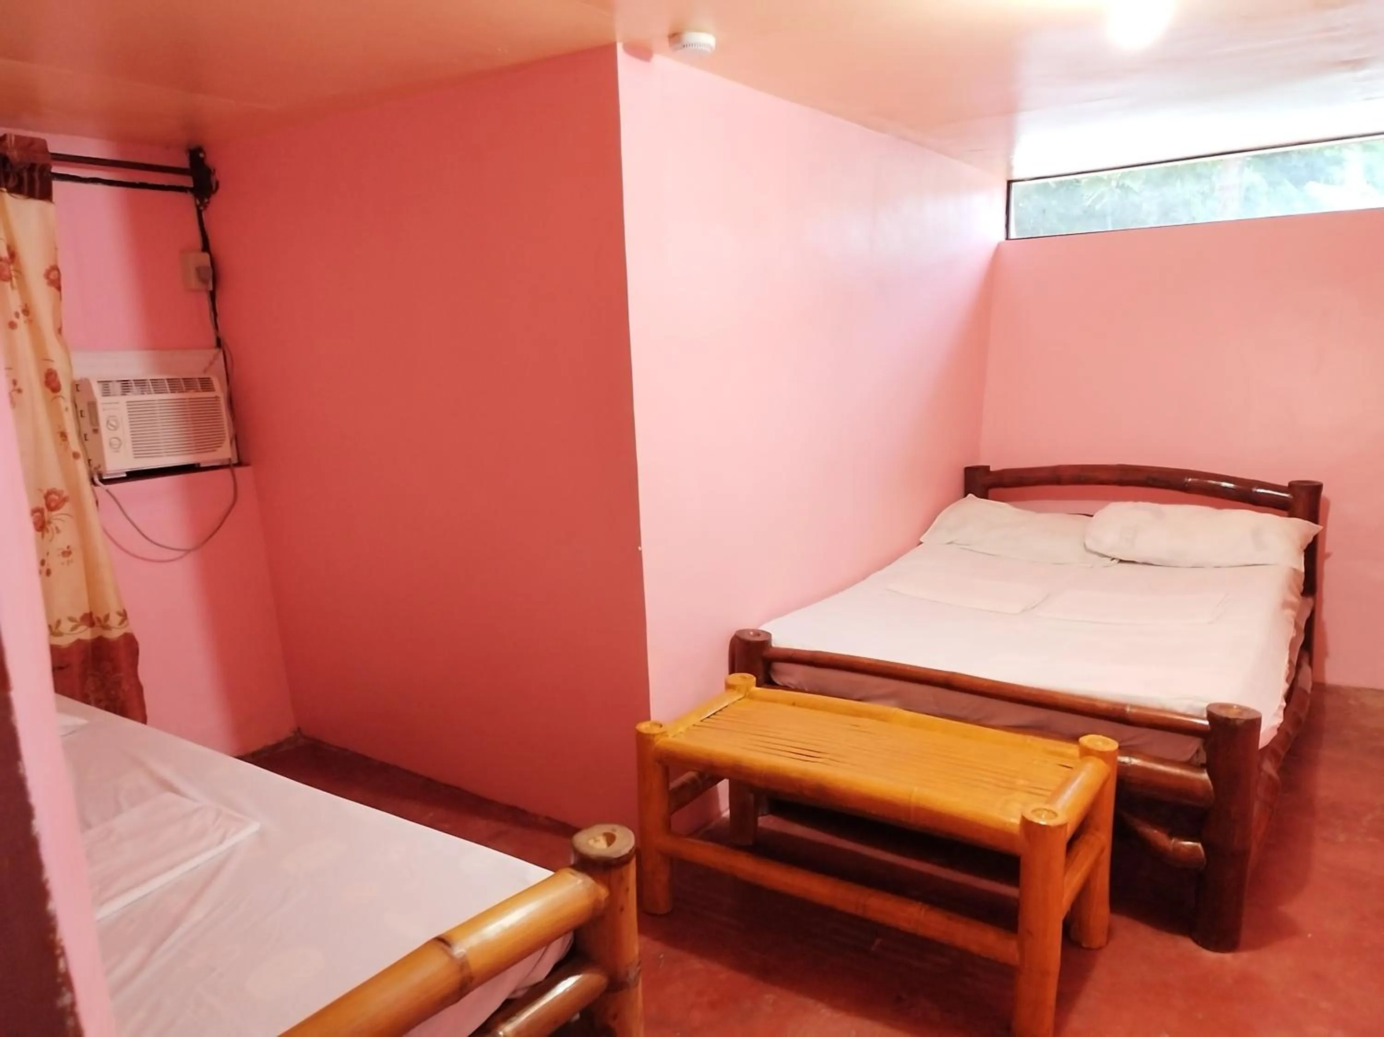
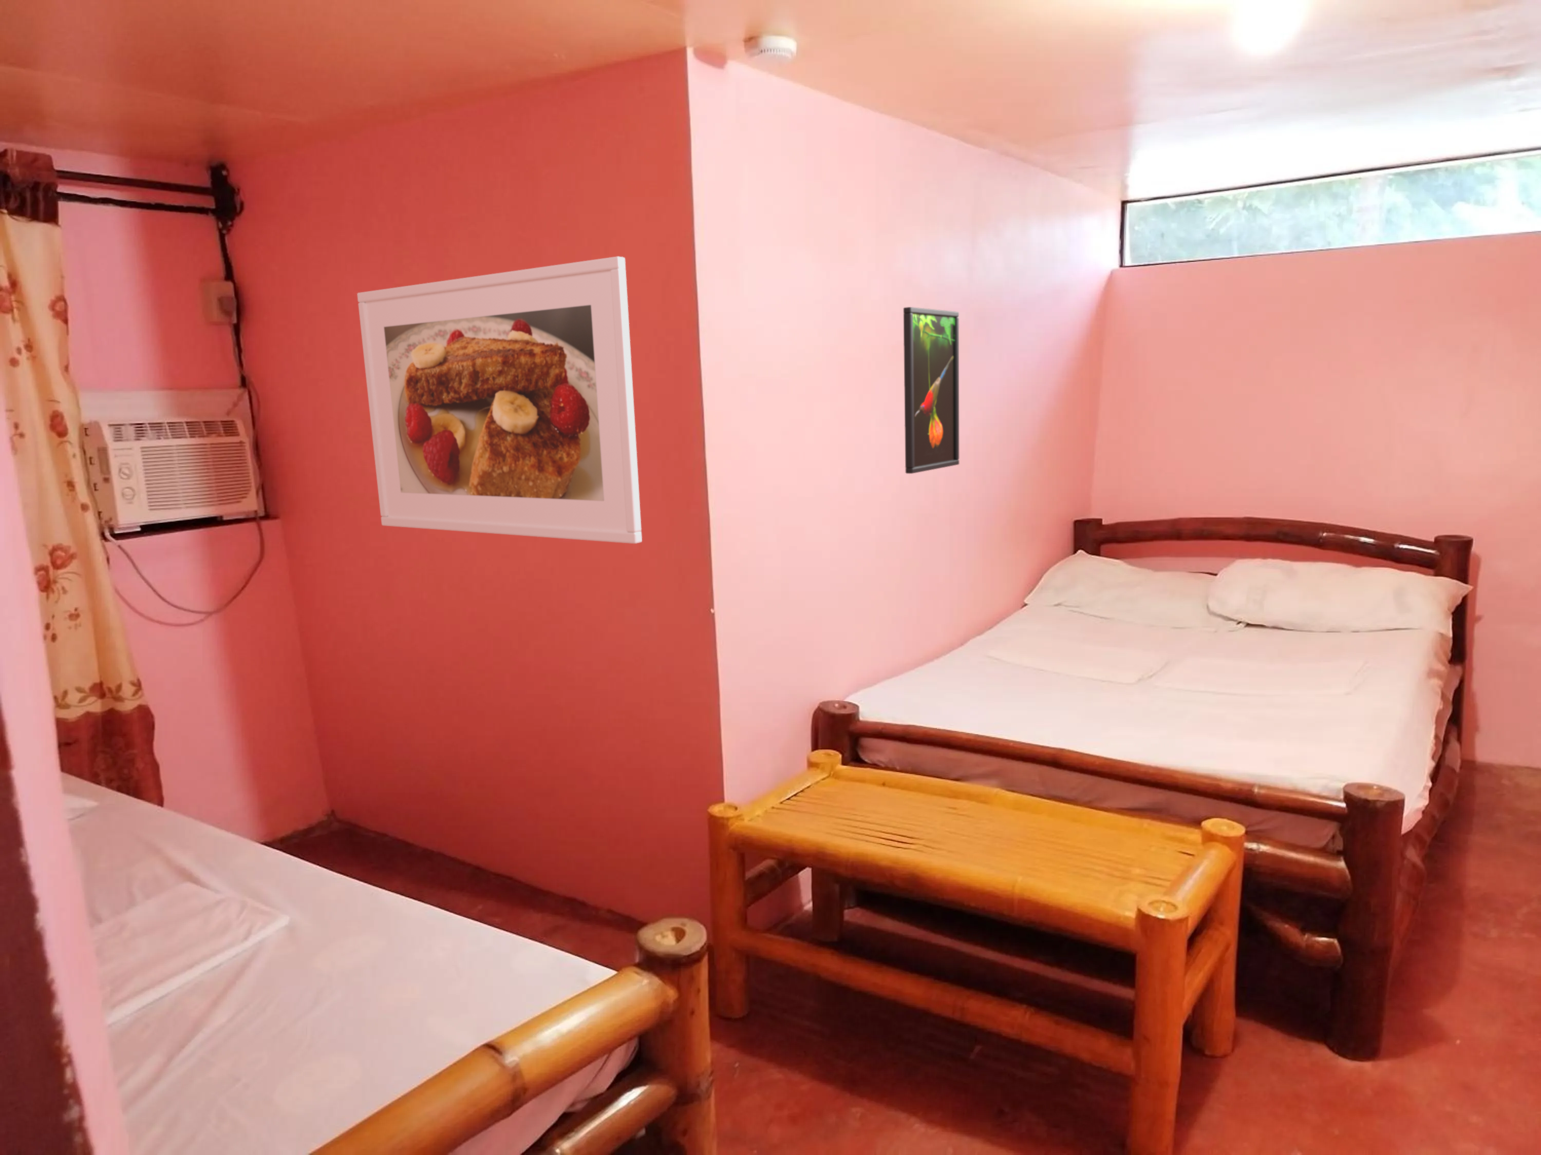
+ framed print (933, 391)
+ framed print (488, 408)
